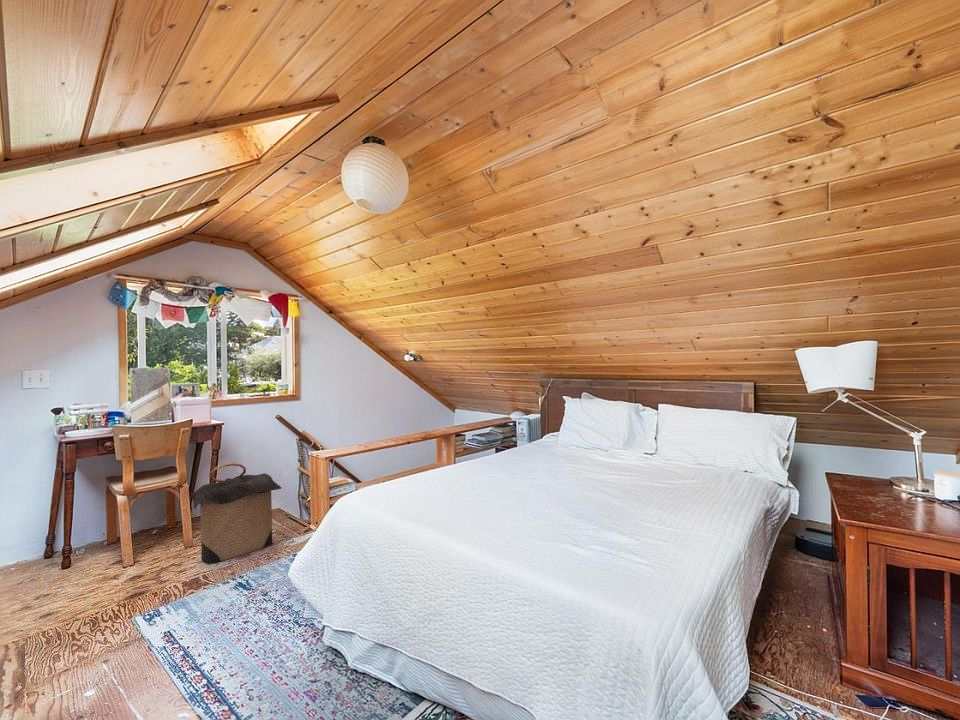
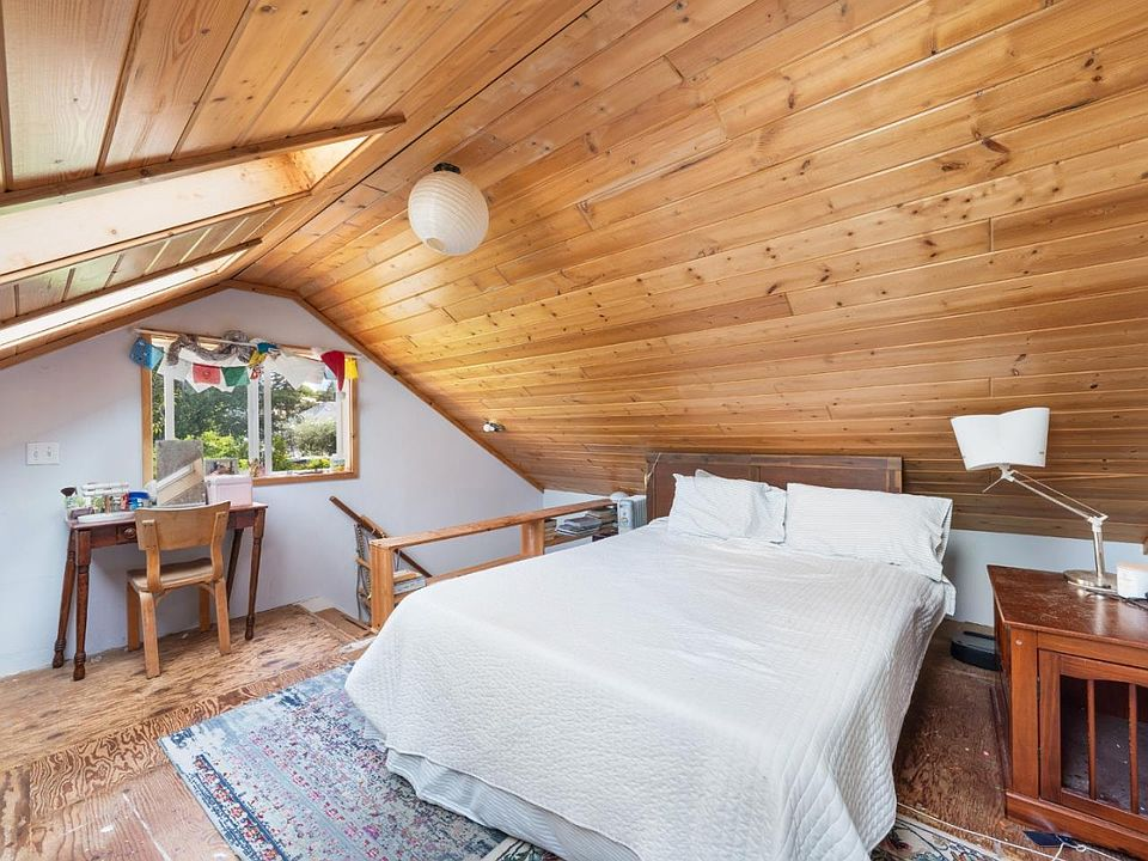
- laundry hamper (238, 504)
